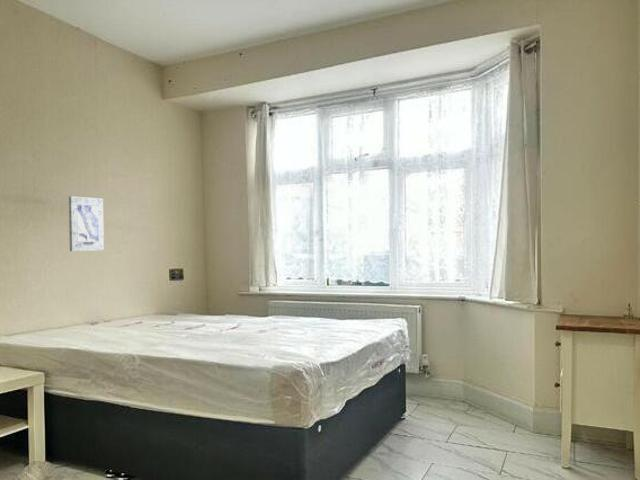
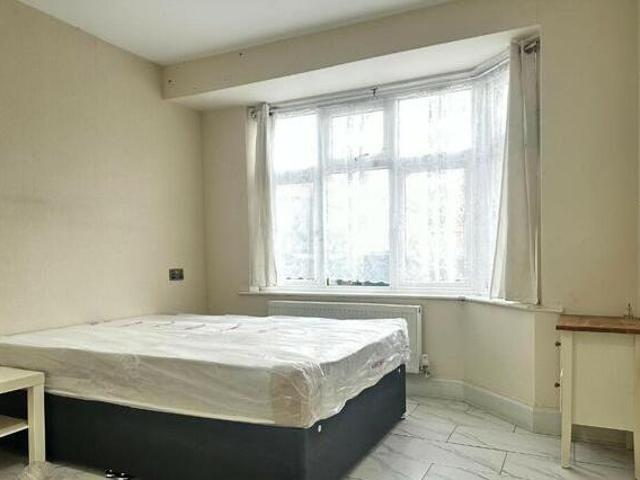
- wall art (86, 224)
